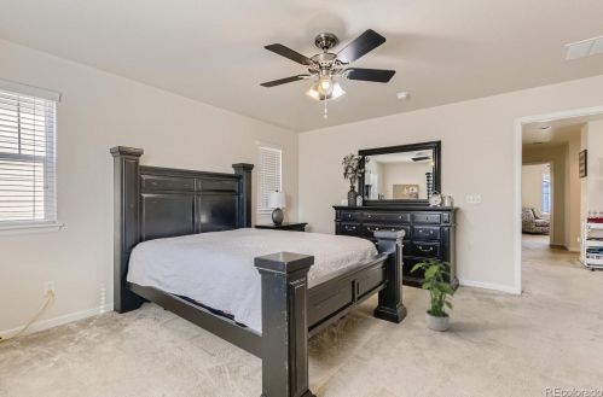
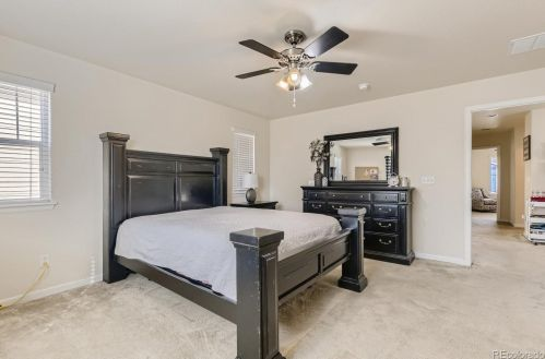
- potted plant (433, 293)
